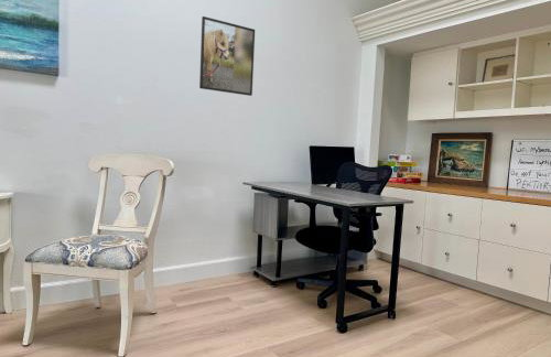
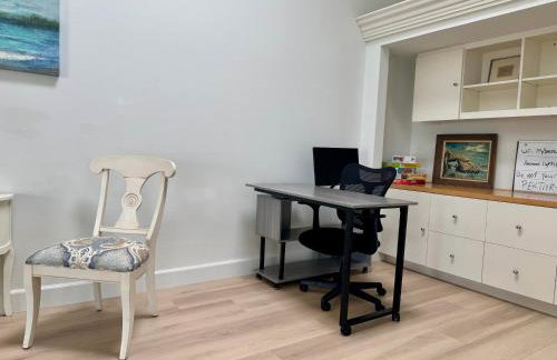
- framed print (228, 57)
